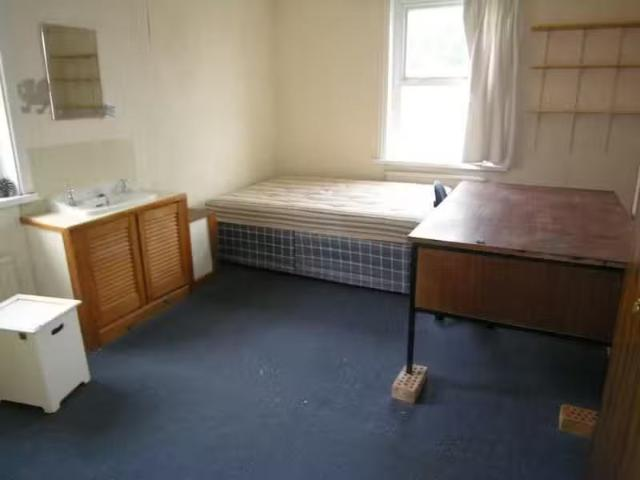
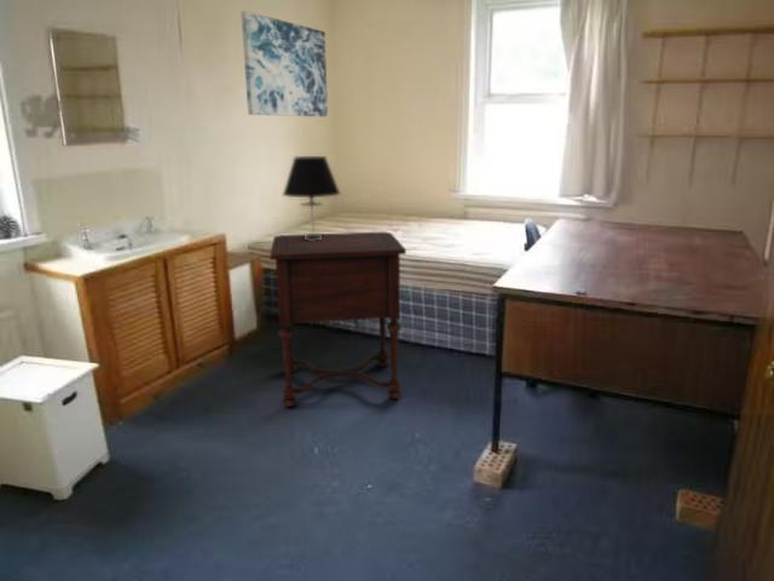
+ wall art (289, 69)
+ side table (337, 315)
+ table lamp (311, 197)
